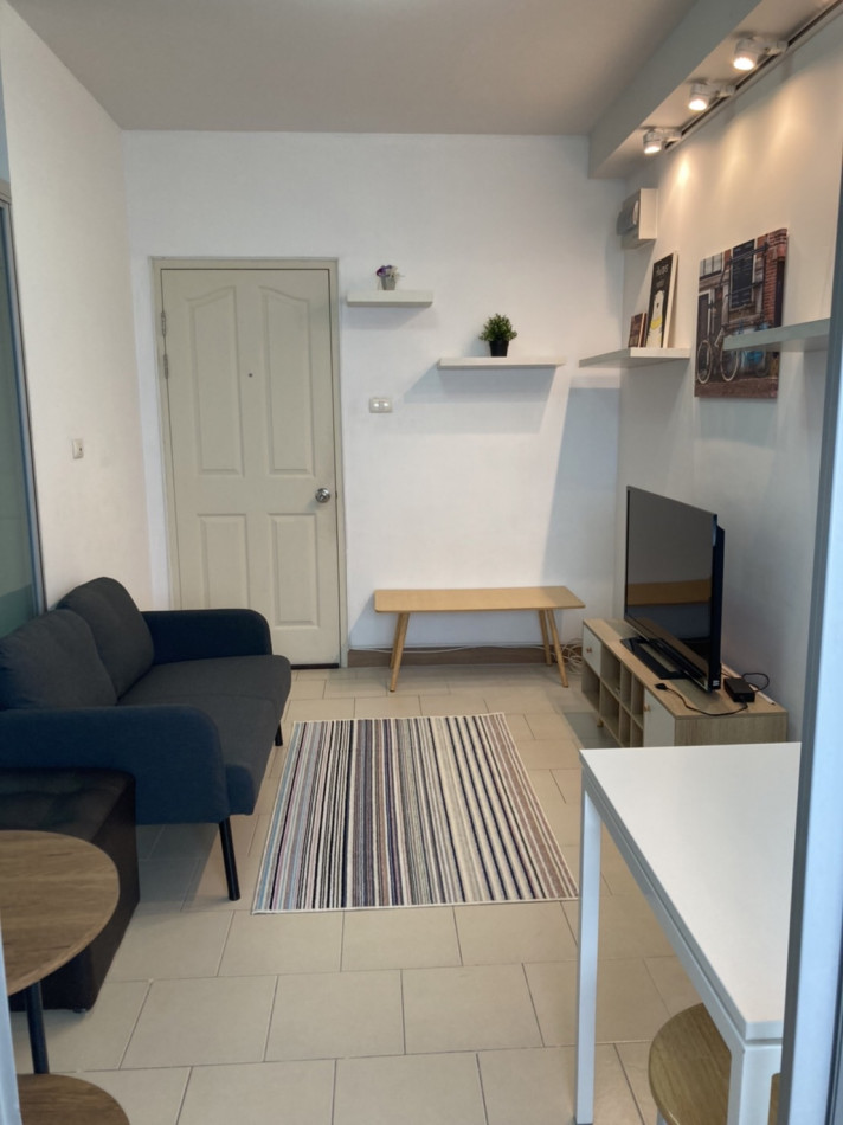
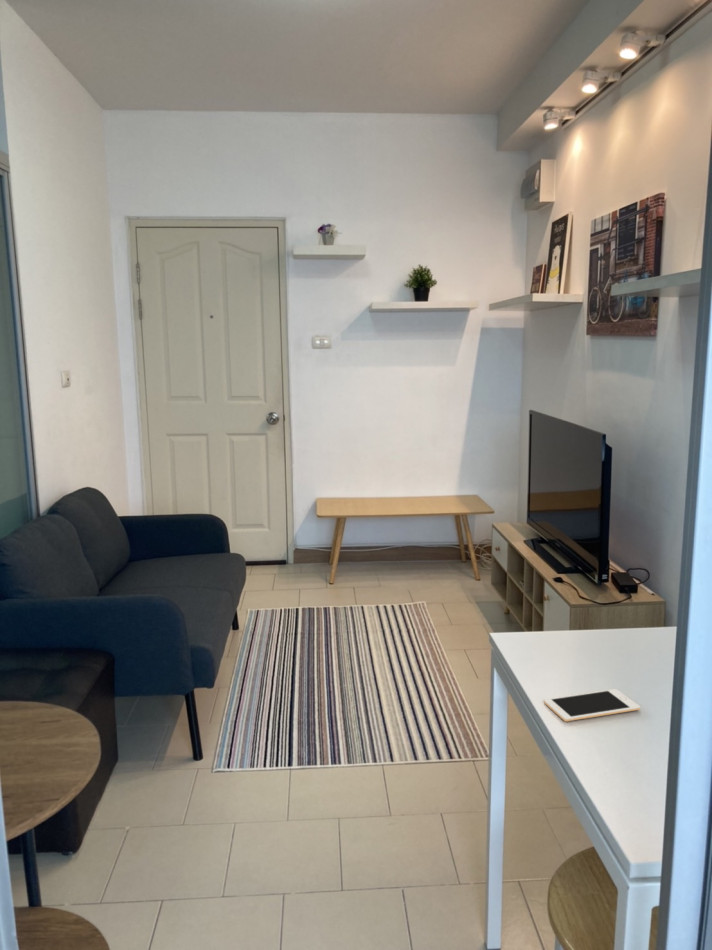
+ cell phone (591, 704)
